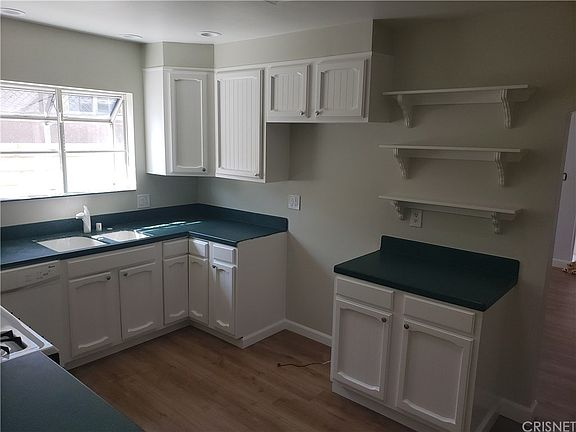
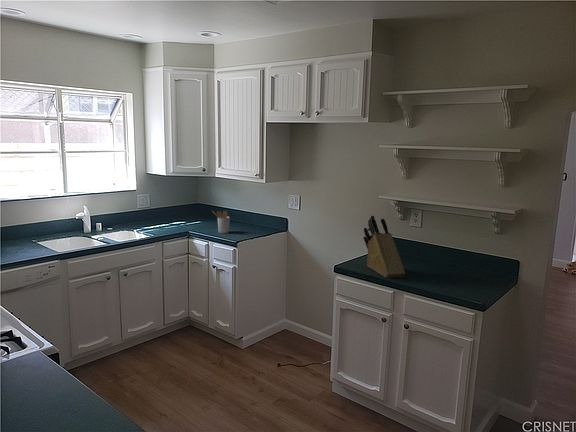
+ utensil holder (220, 221)
+ knife block (383, 244)
